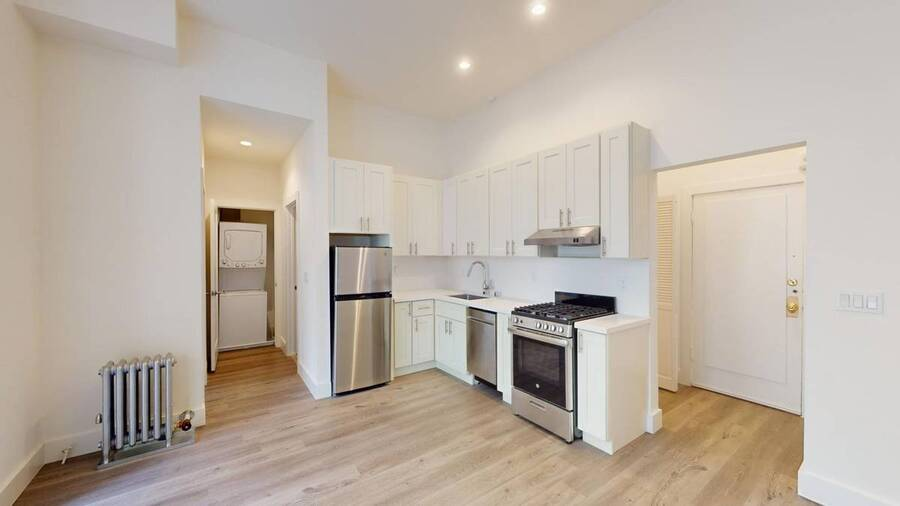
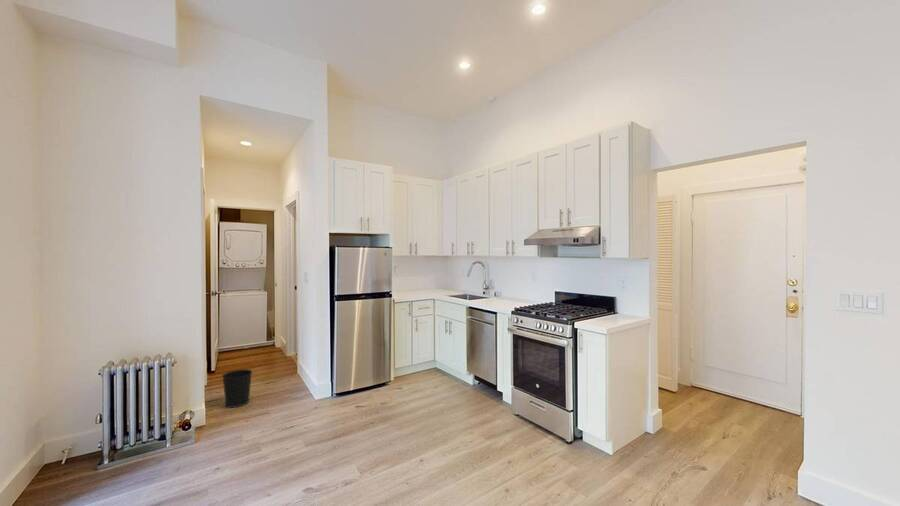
+ wastebasket (237, 388)
